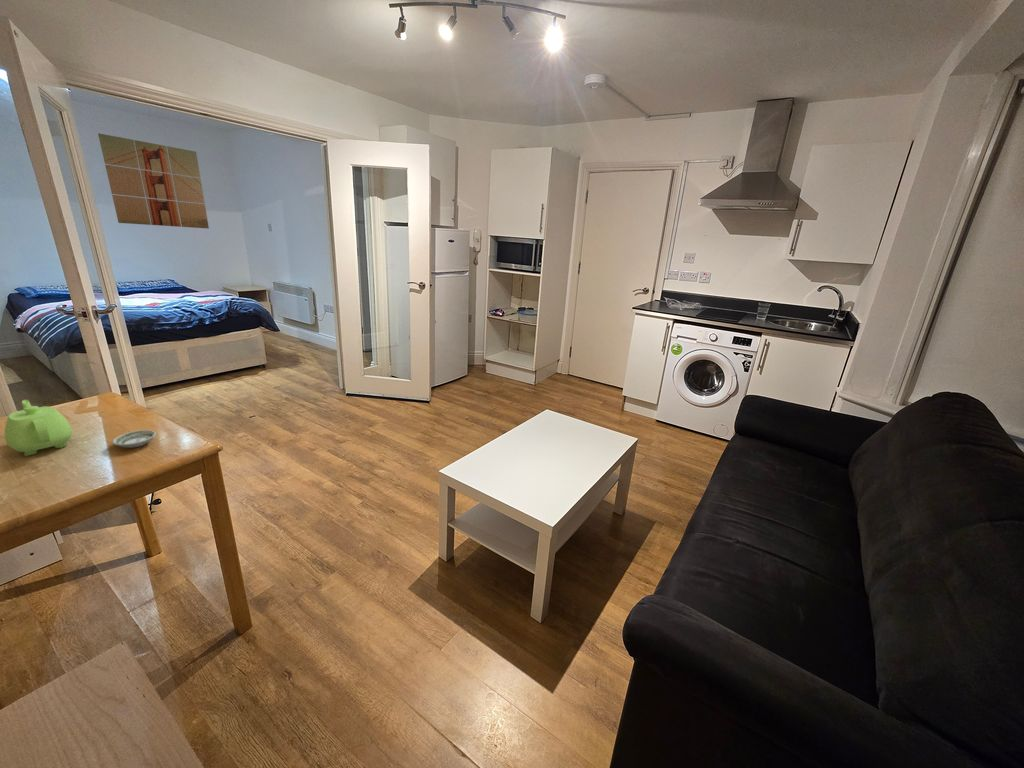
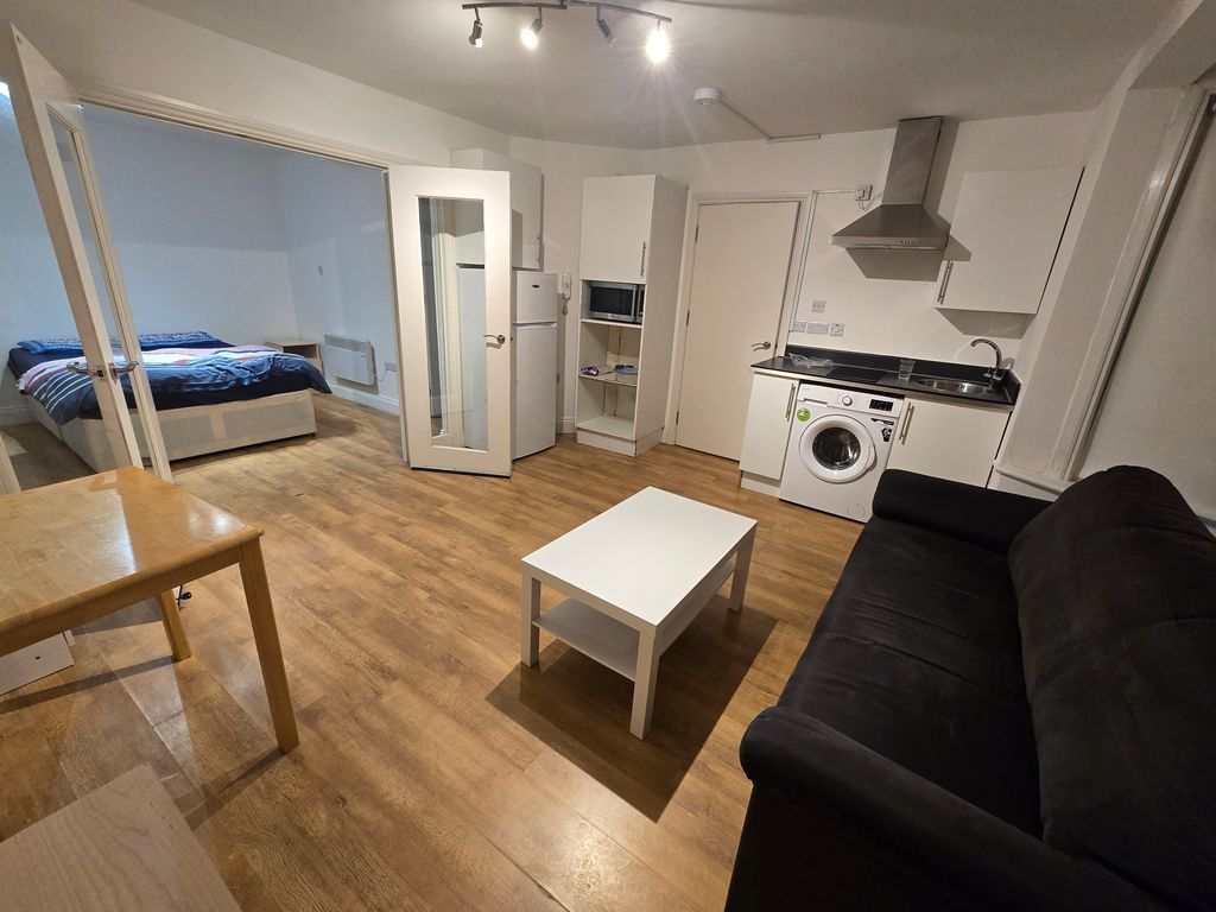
- teapot (36, 426)
- wall art (159, 185)
- saucer (135, 440)
